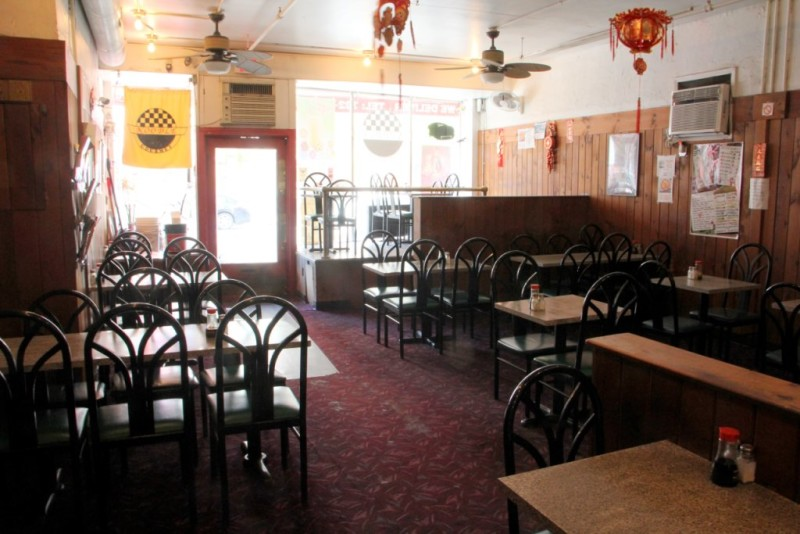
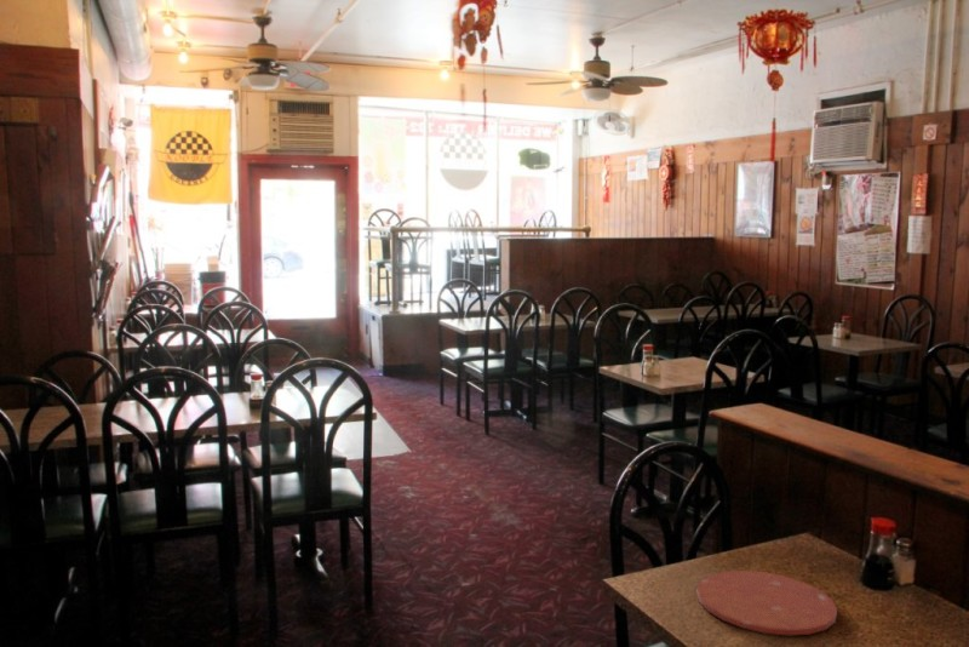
+ plate (764, 600)
